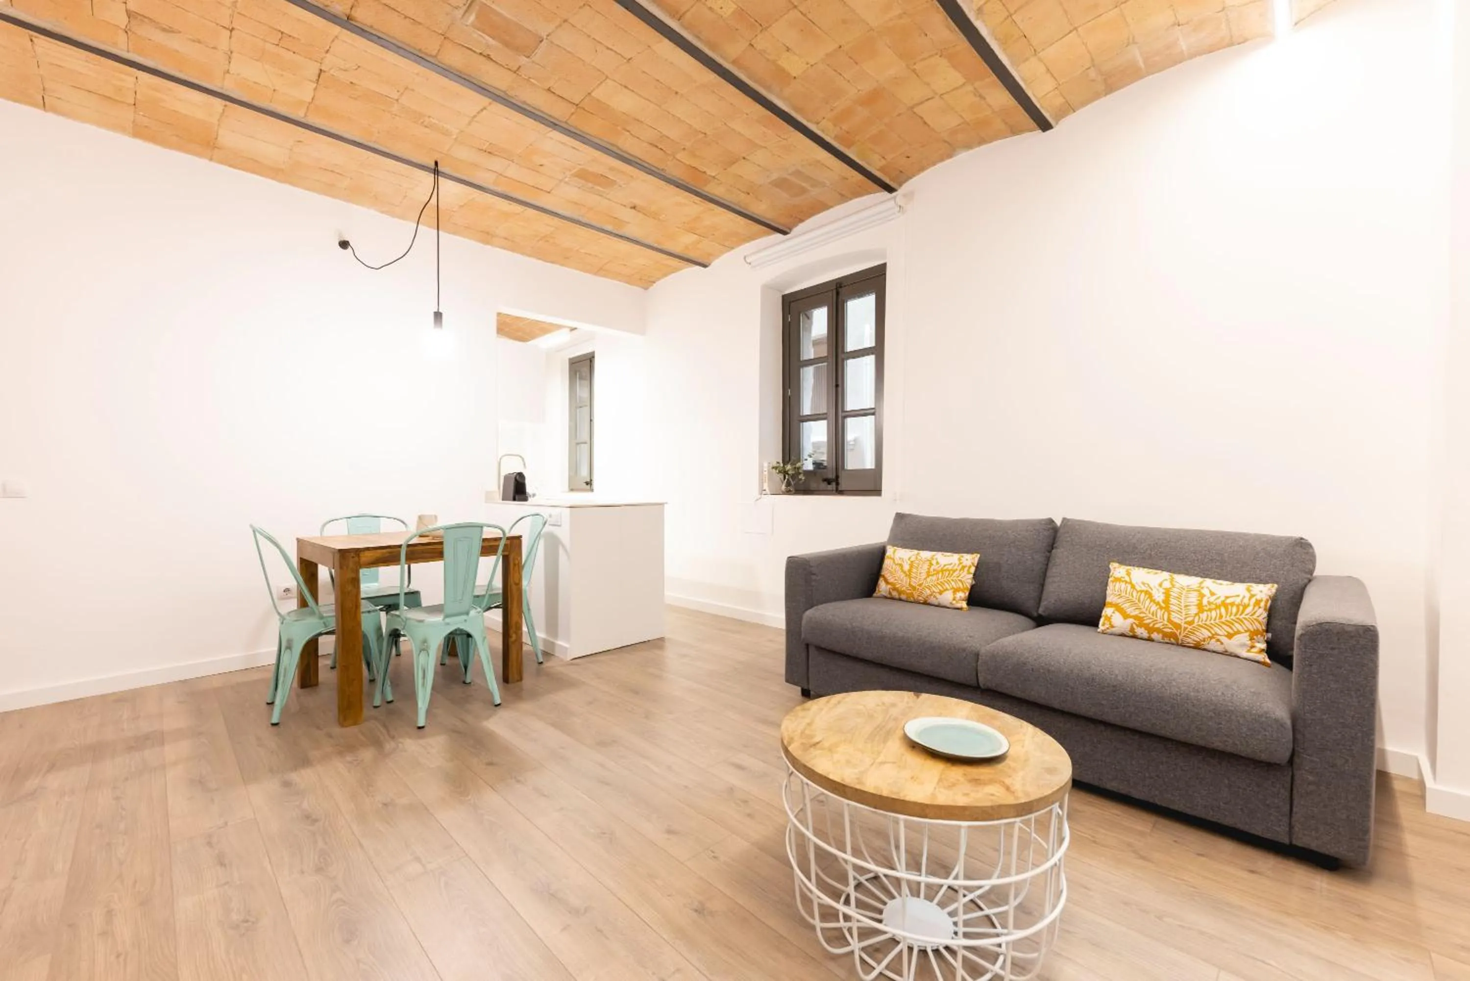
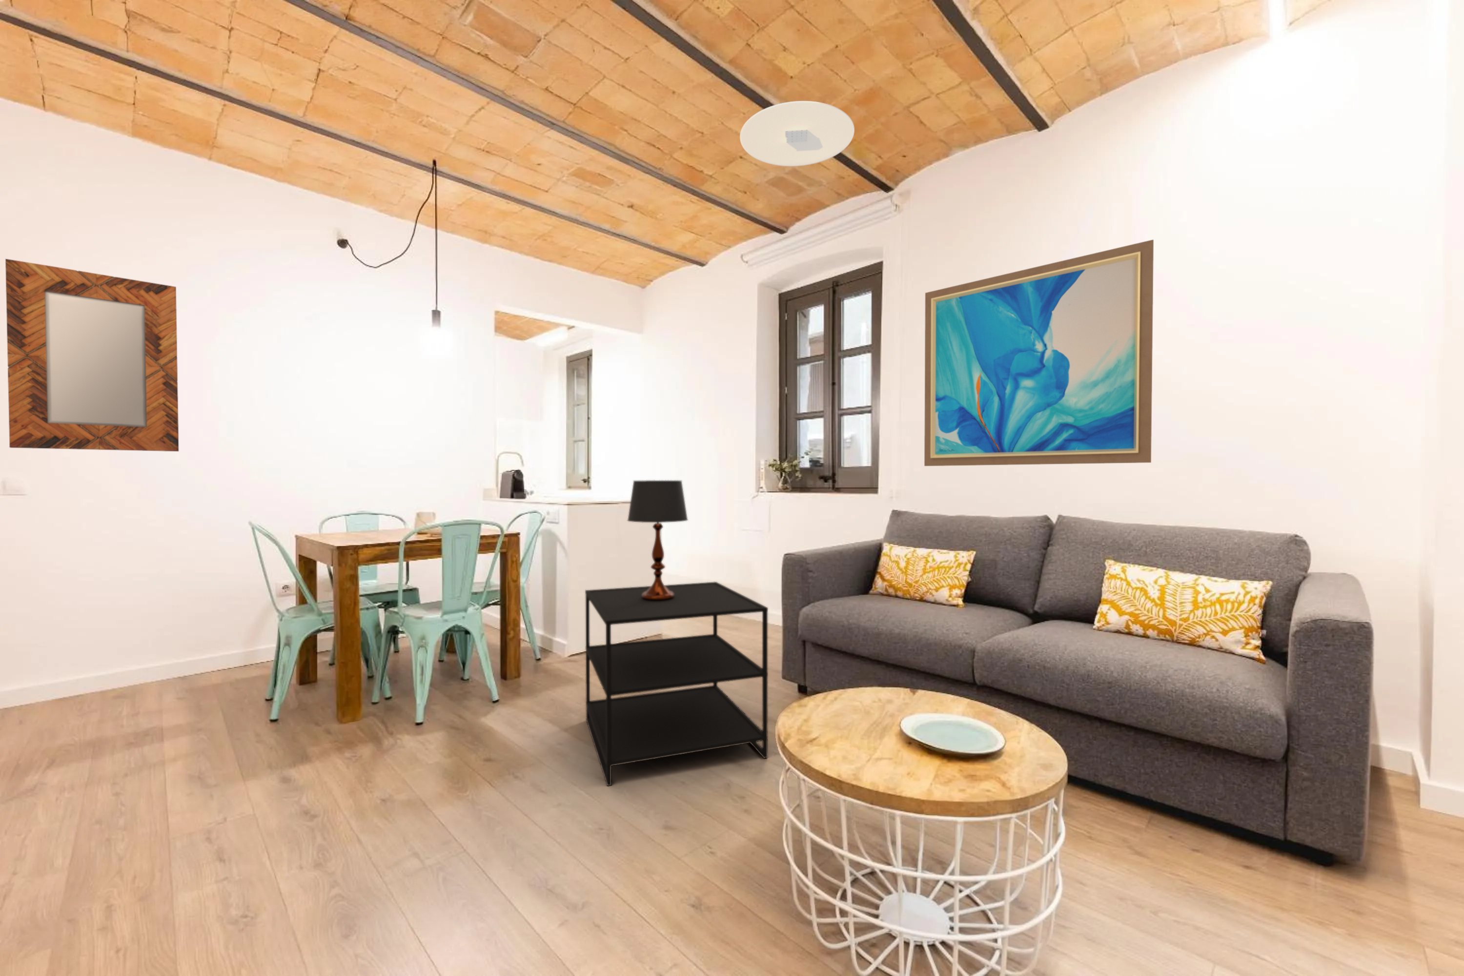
+ side table (670, 668)
+ table lamp (657, 538)
+ wall art (1024, 367)
+ ceiling light (797, 131)
+ home mirror (98, 363)
